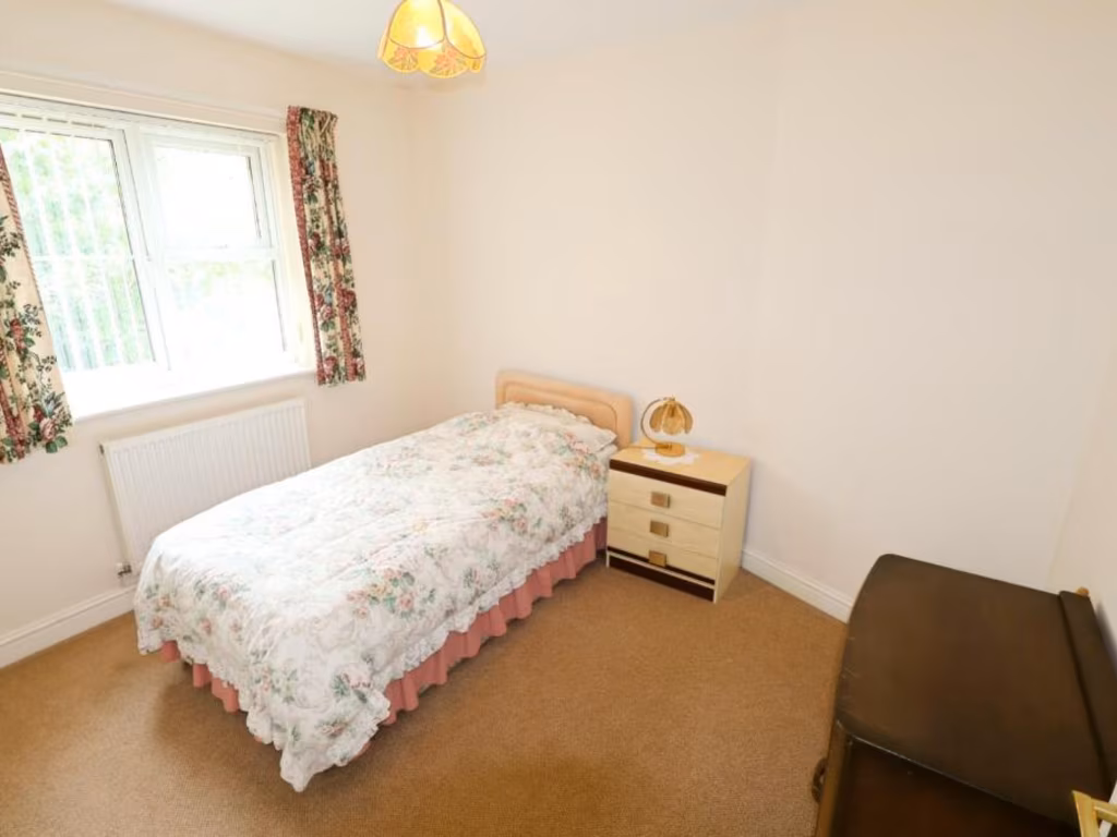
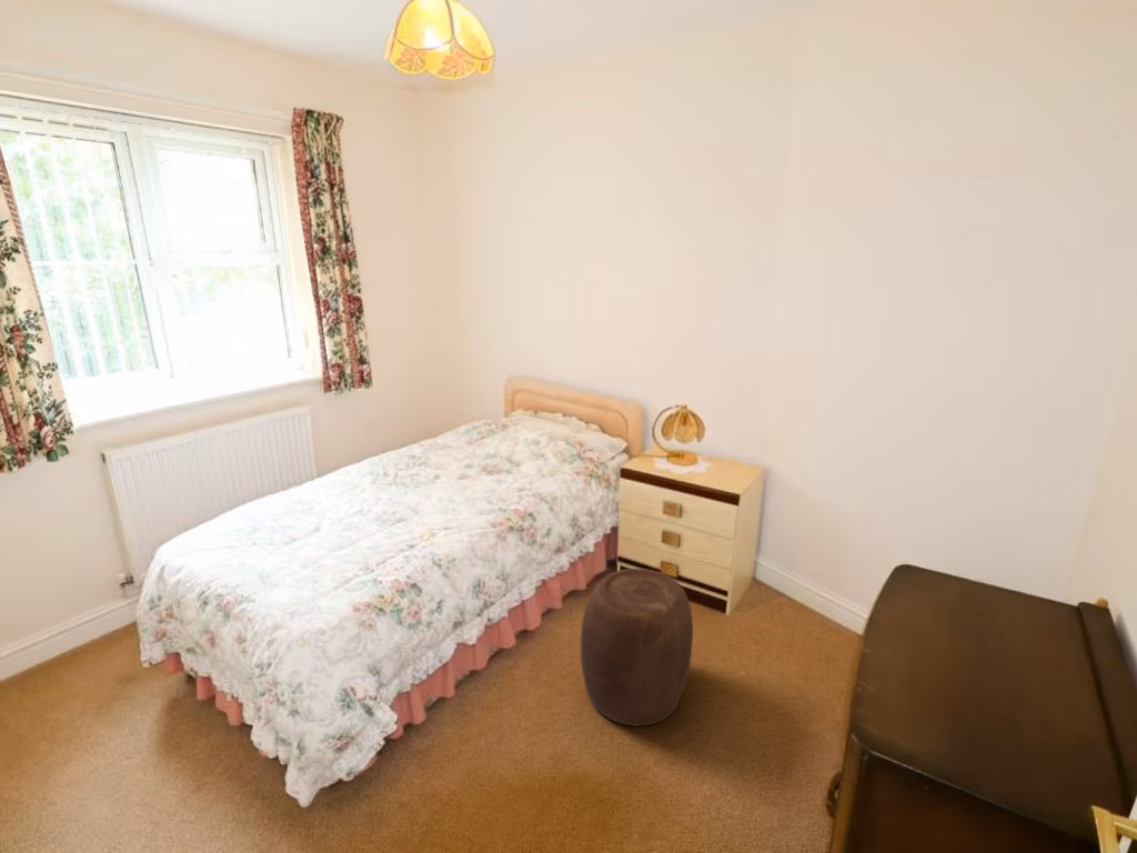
+ stool (635, 641)
